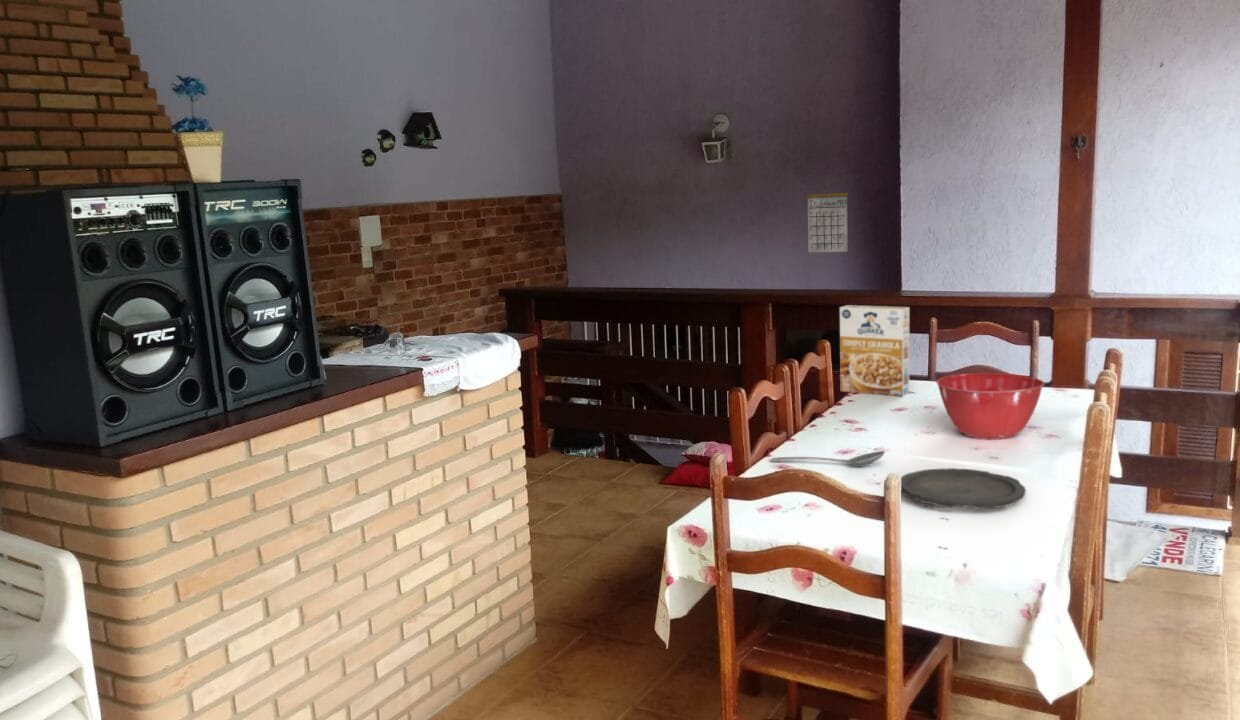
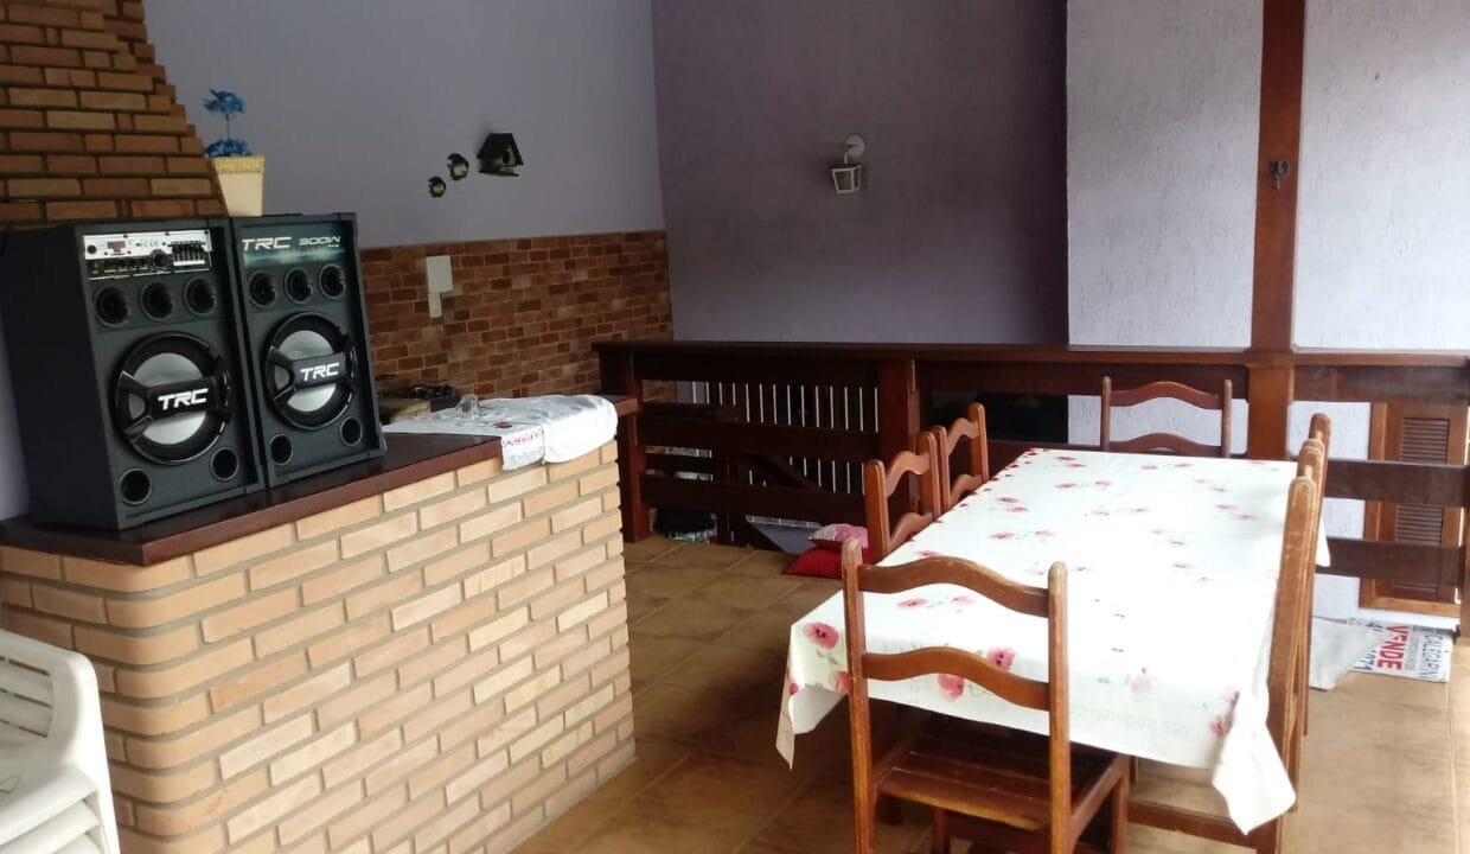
- plate (960, 488)
- cereal box (874, 350)
- stirrer (826, 458)
- mixing bowl (988, 407)
- calendar (827, 216)
